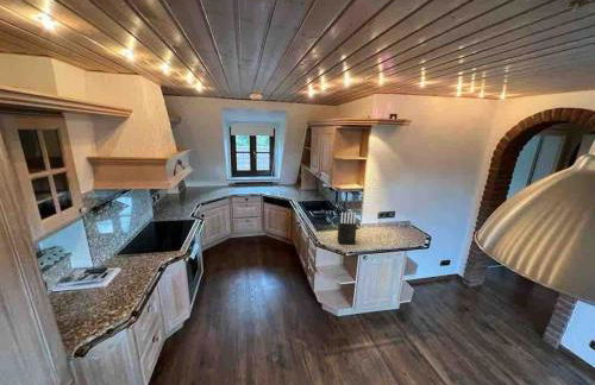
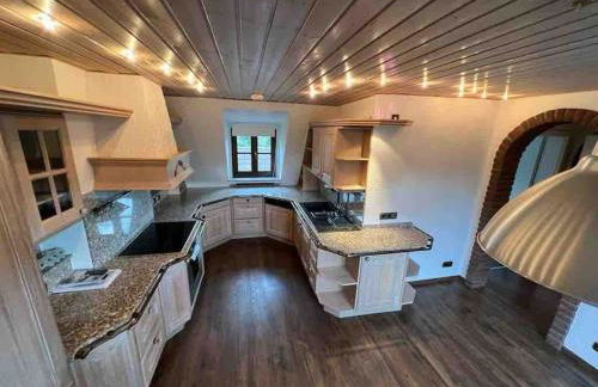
- knife block (346, 227)
